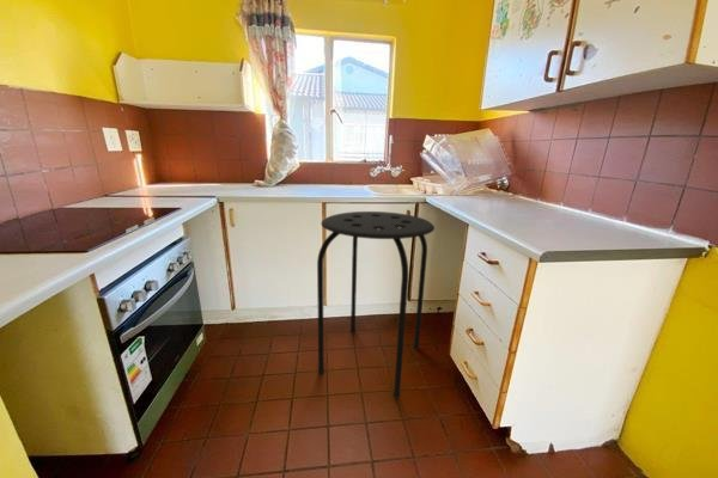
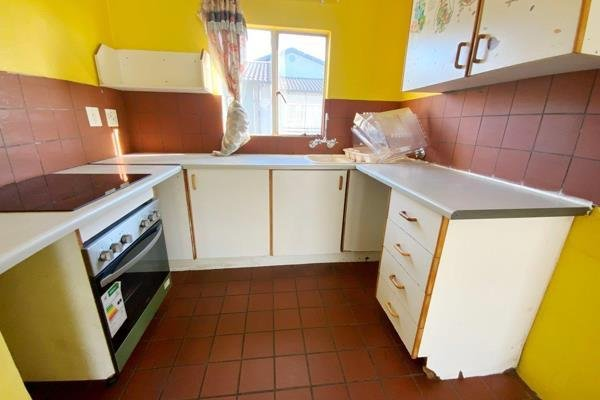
- stool (355, 293)
